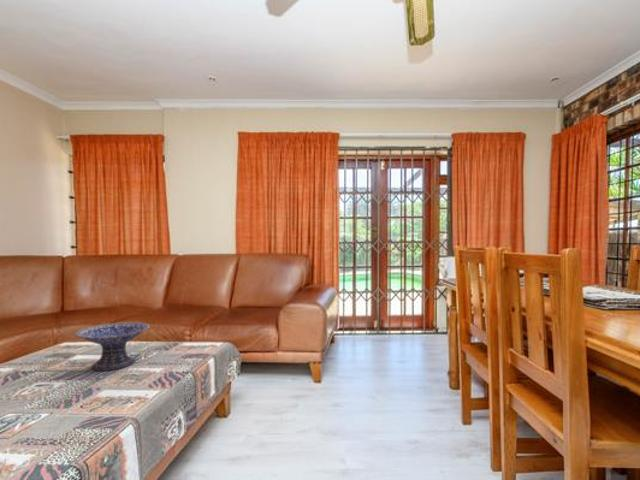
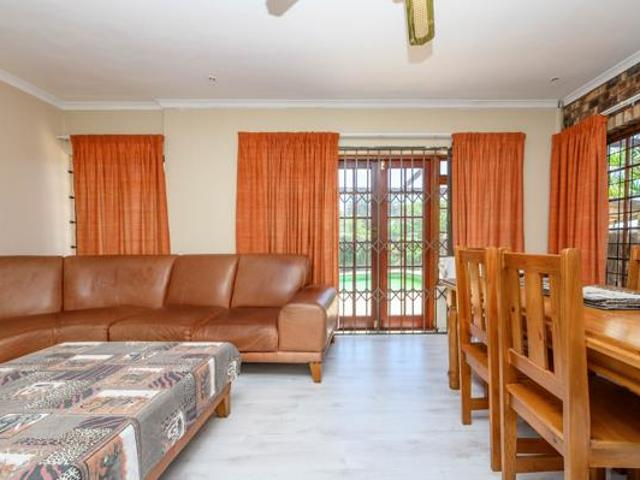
- decorative bowl (114, 346)
